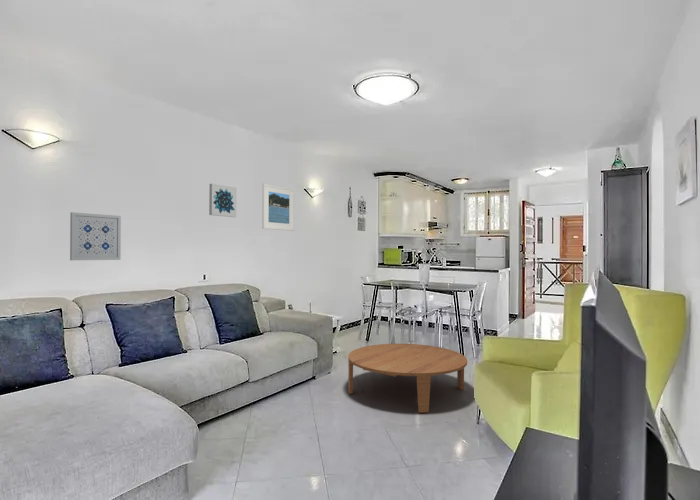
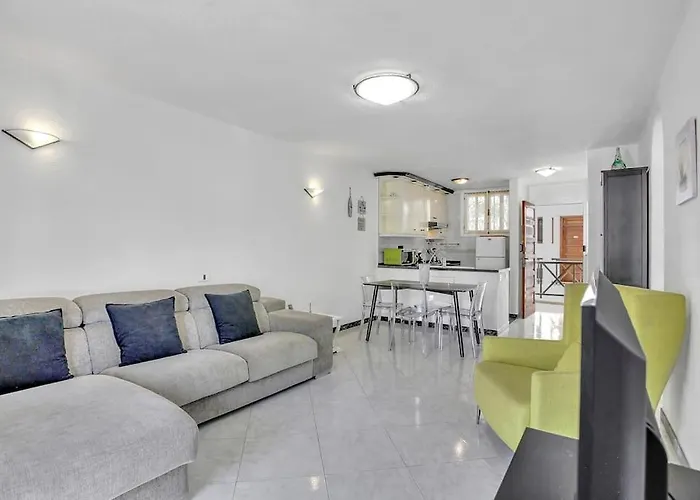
- wall art (223, 200)
- coffee table (406, 373)
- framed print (278, 208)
- wall art (96, 237)
